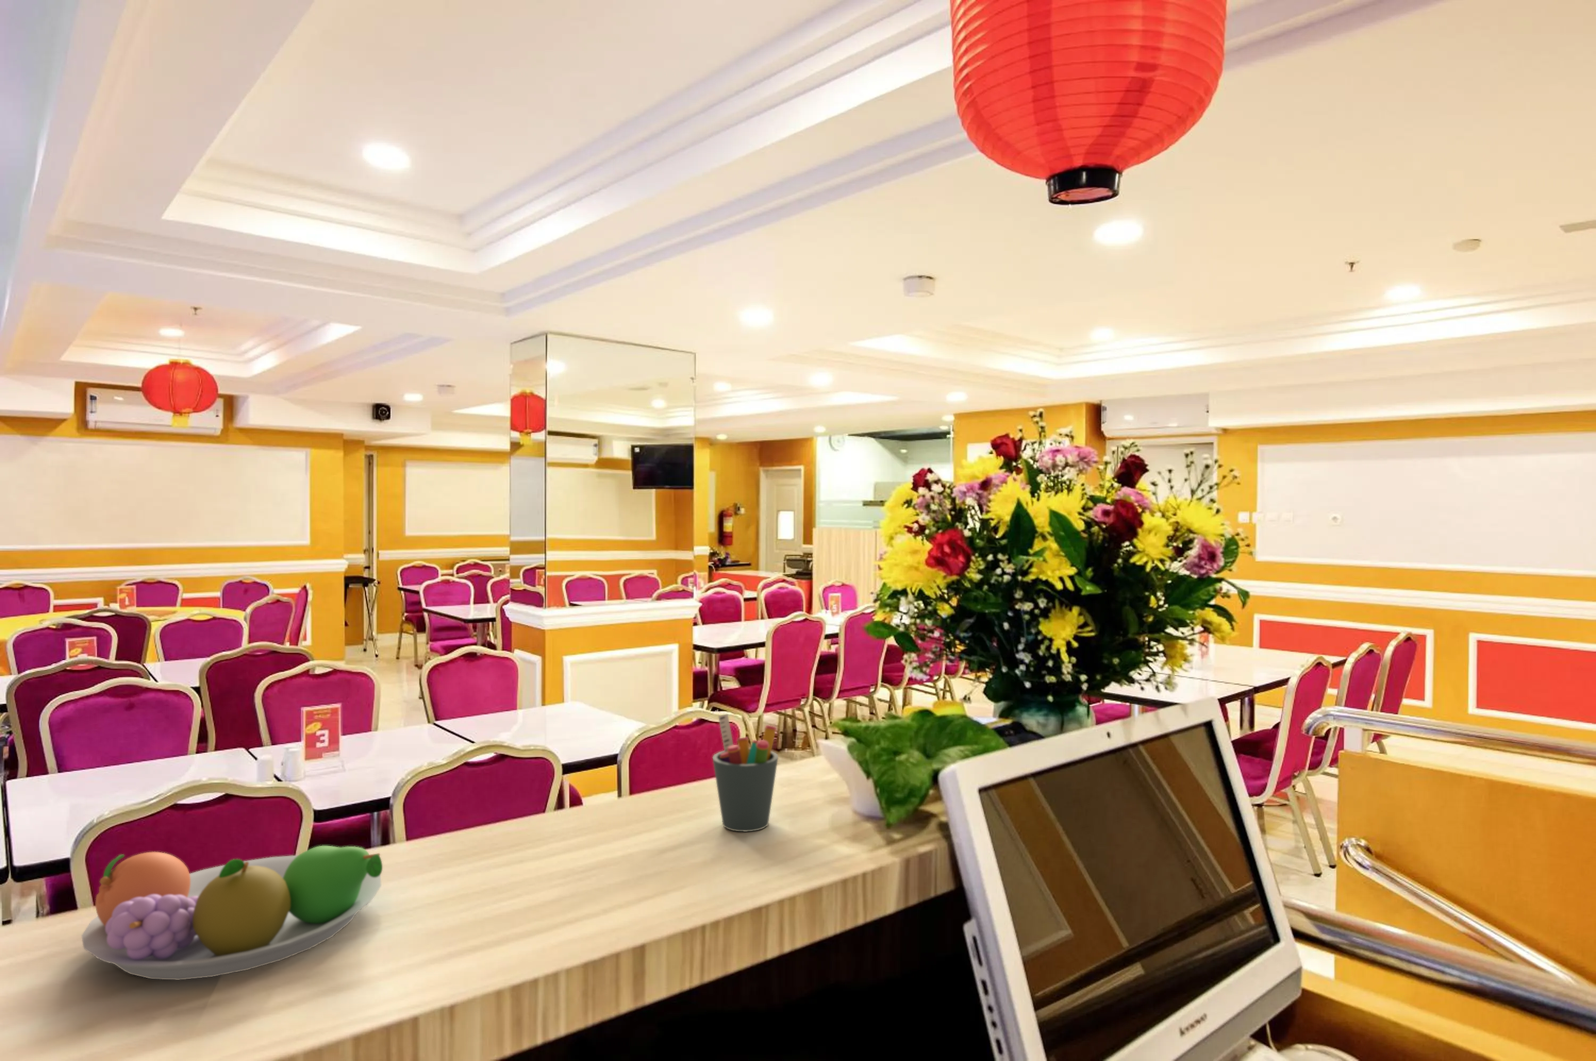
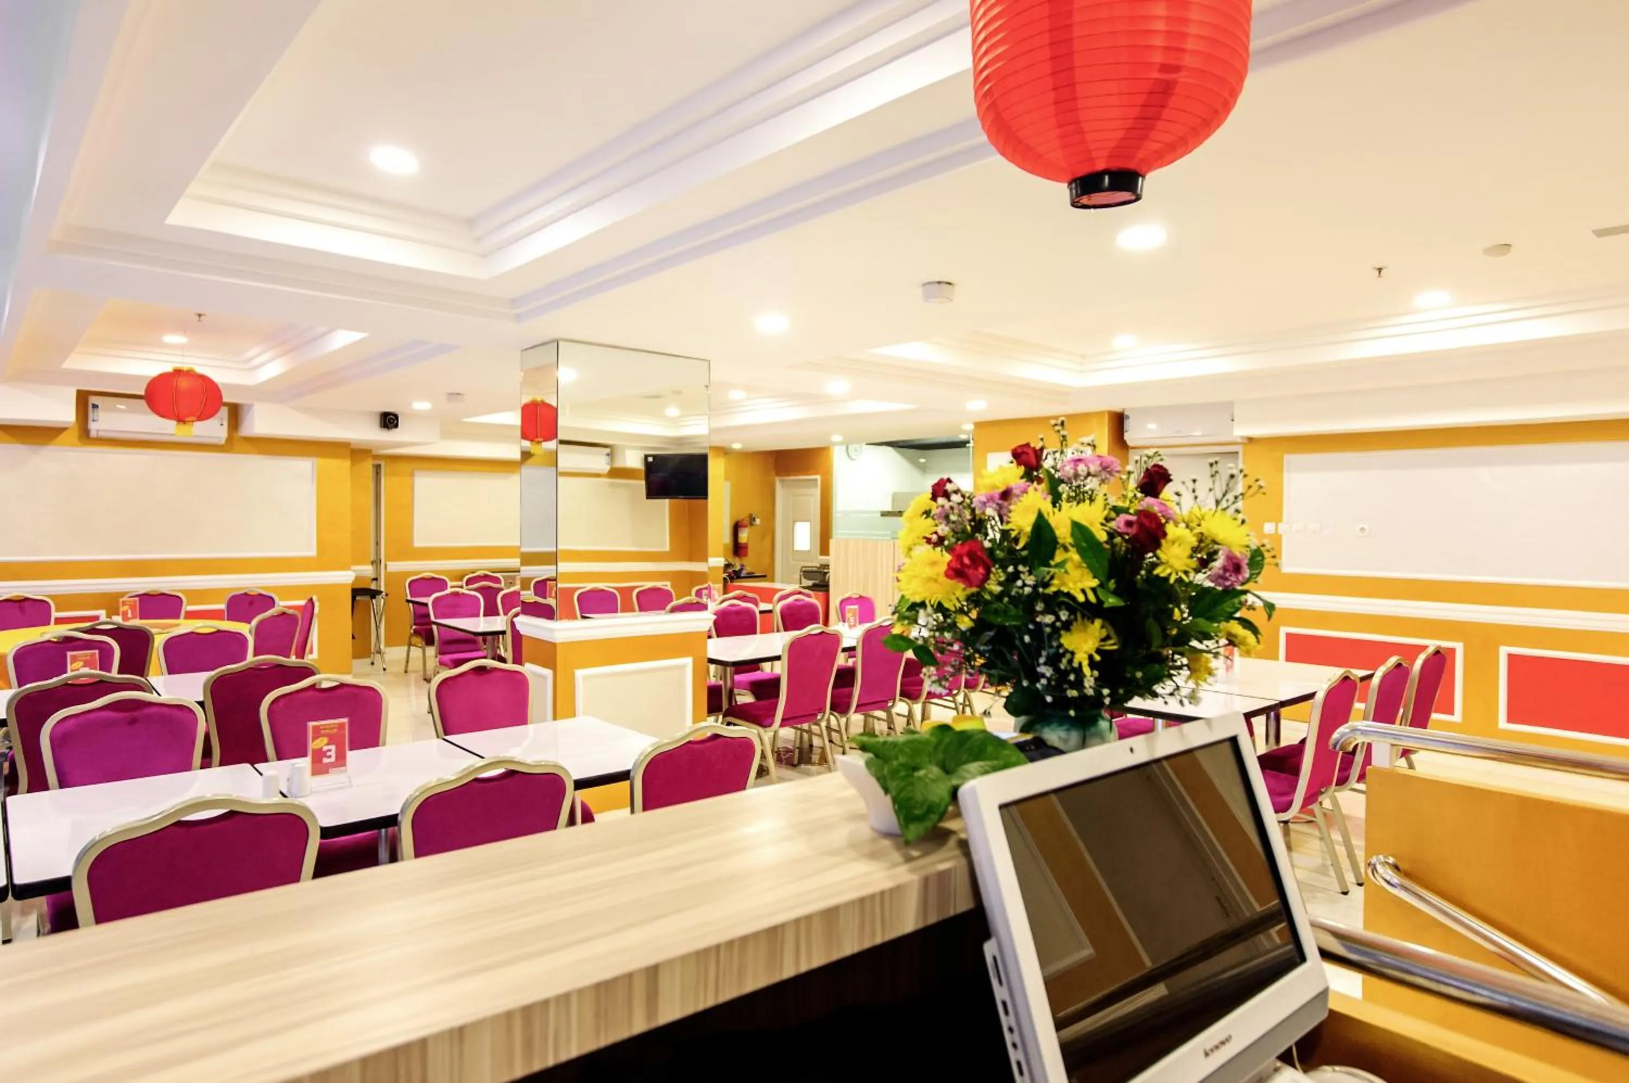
- fruit bowl (249, 880)
- pen holder (746, 771)
